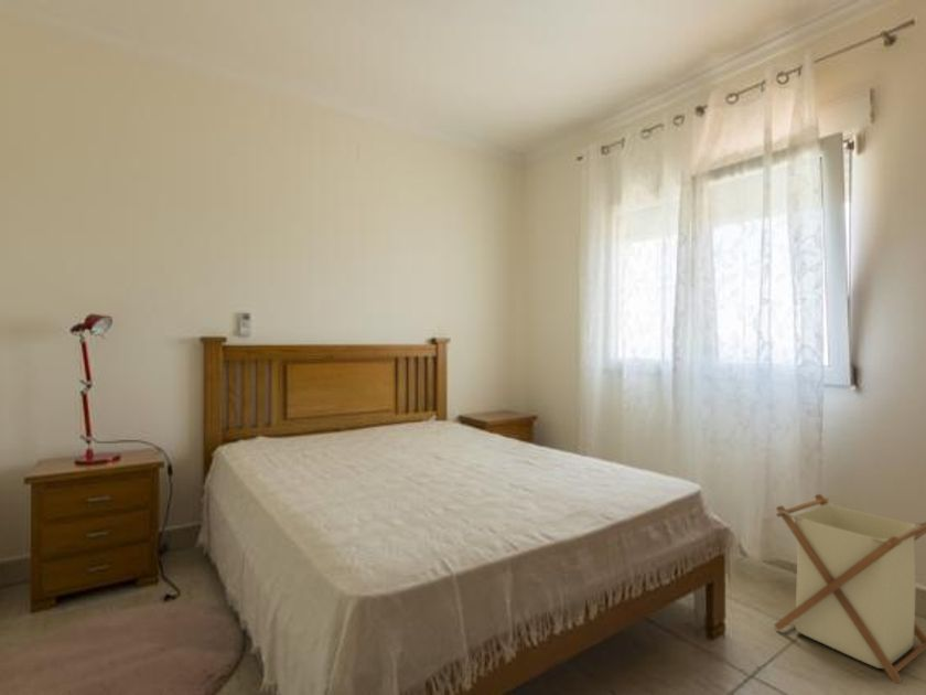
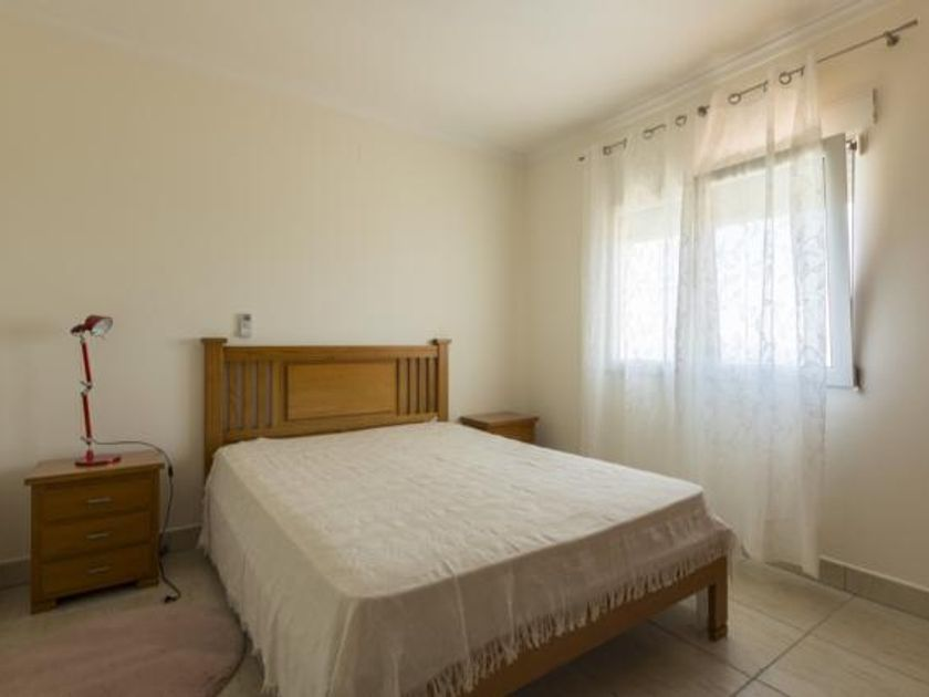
- laundry basket (852, 576)
